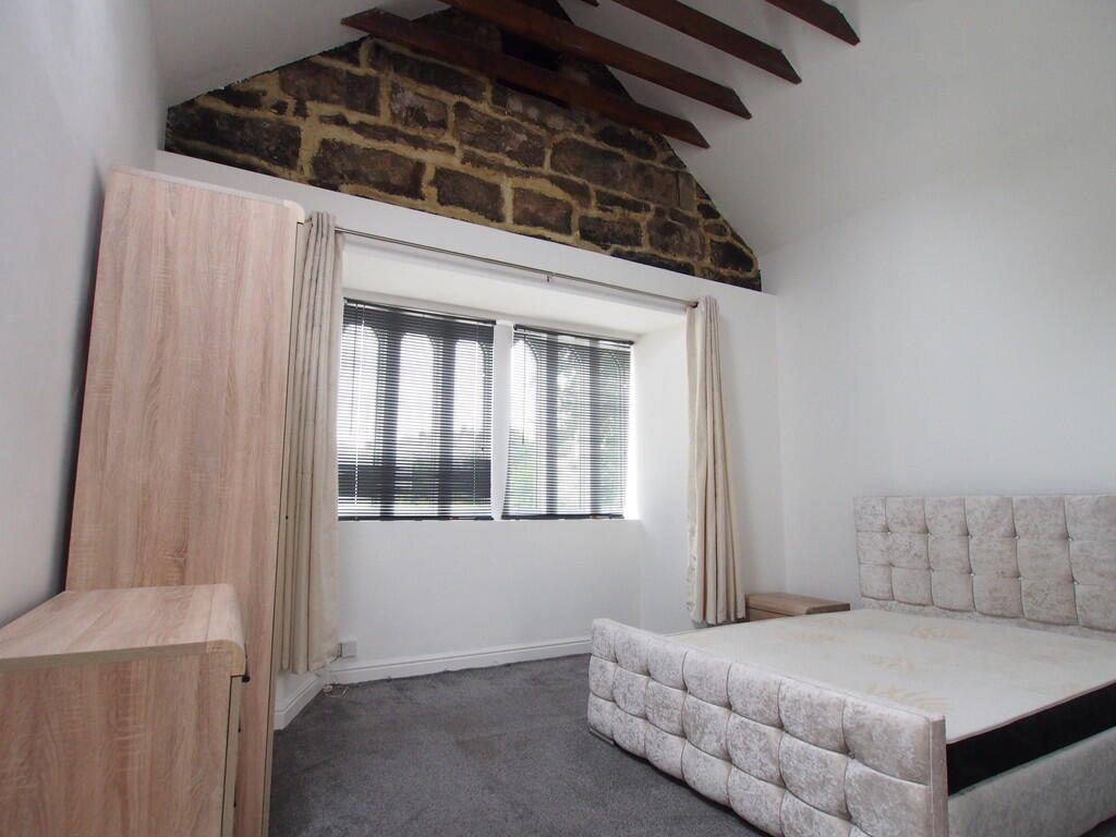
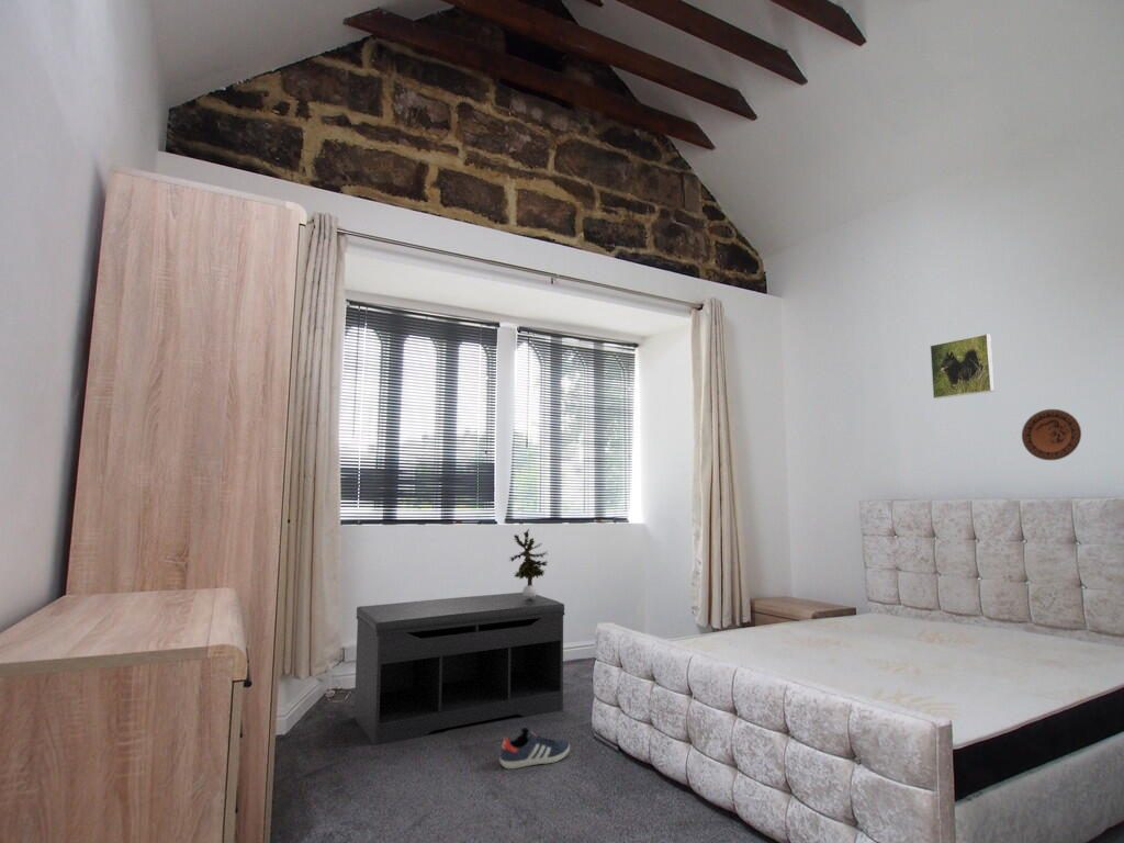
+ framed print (960, 367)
+ bench (461, 657)
+ decorative plate (1050, 435)
+ sneaker (536, 743)
+ potted plant (526, 562)
